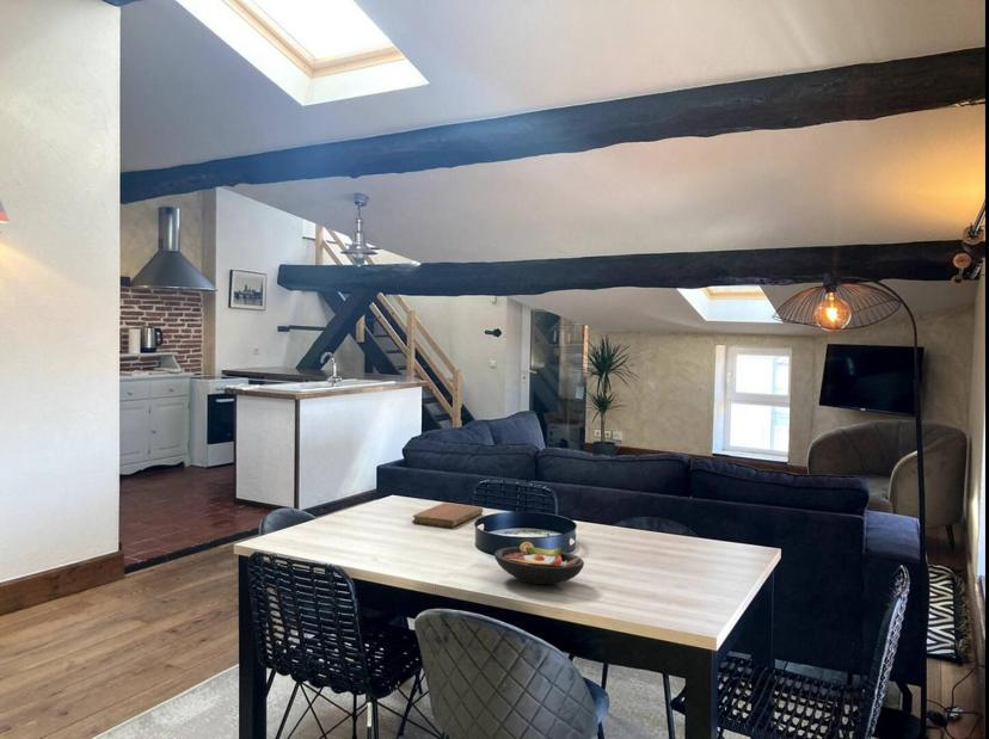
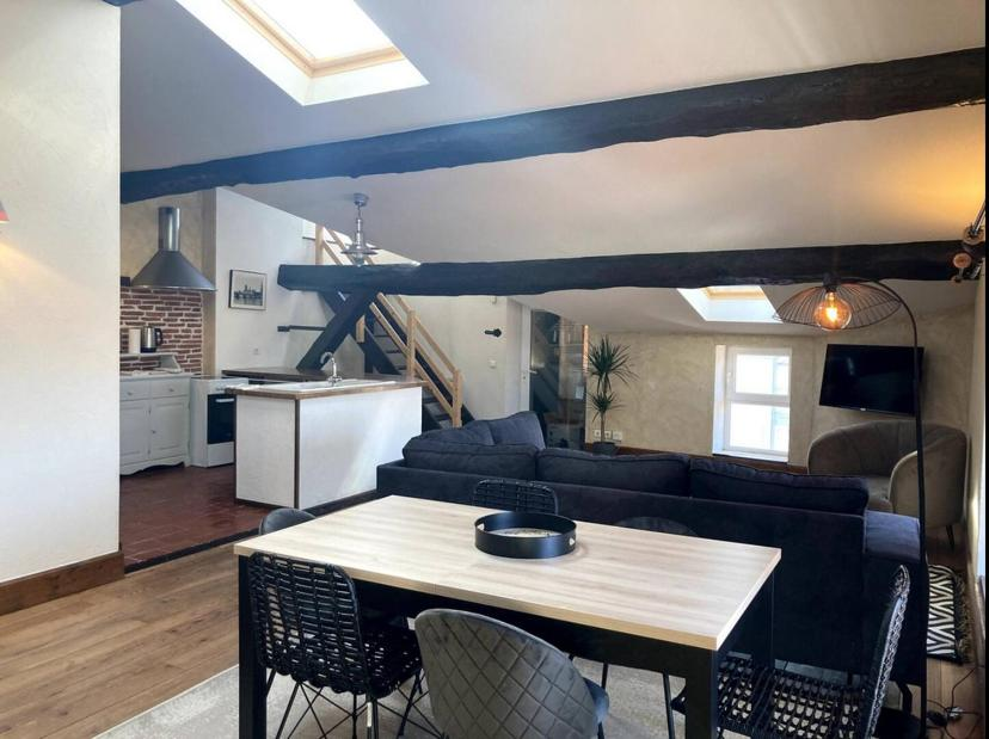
- notebook (448, 513)
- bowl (538, 565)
